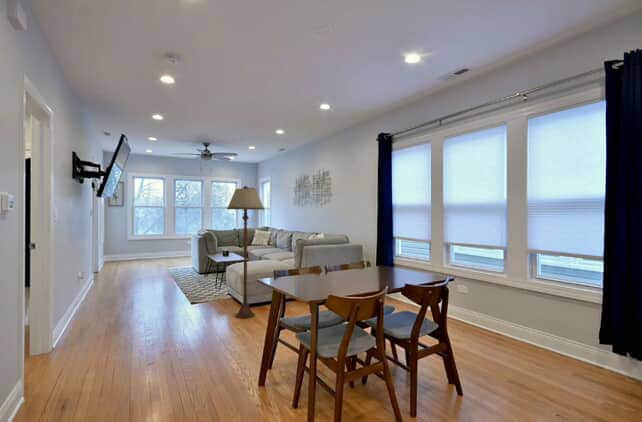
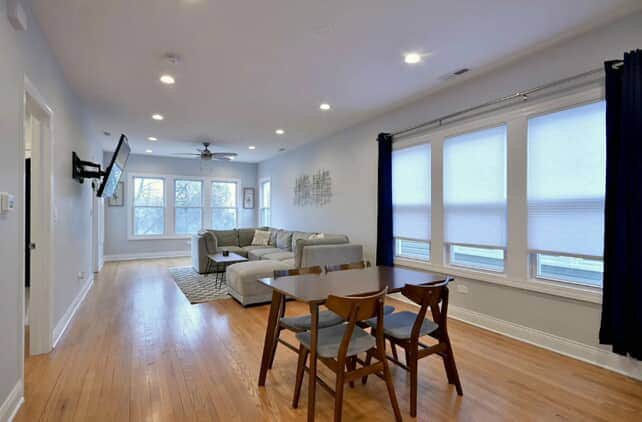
- floor lamp (245, 250)
